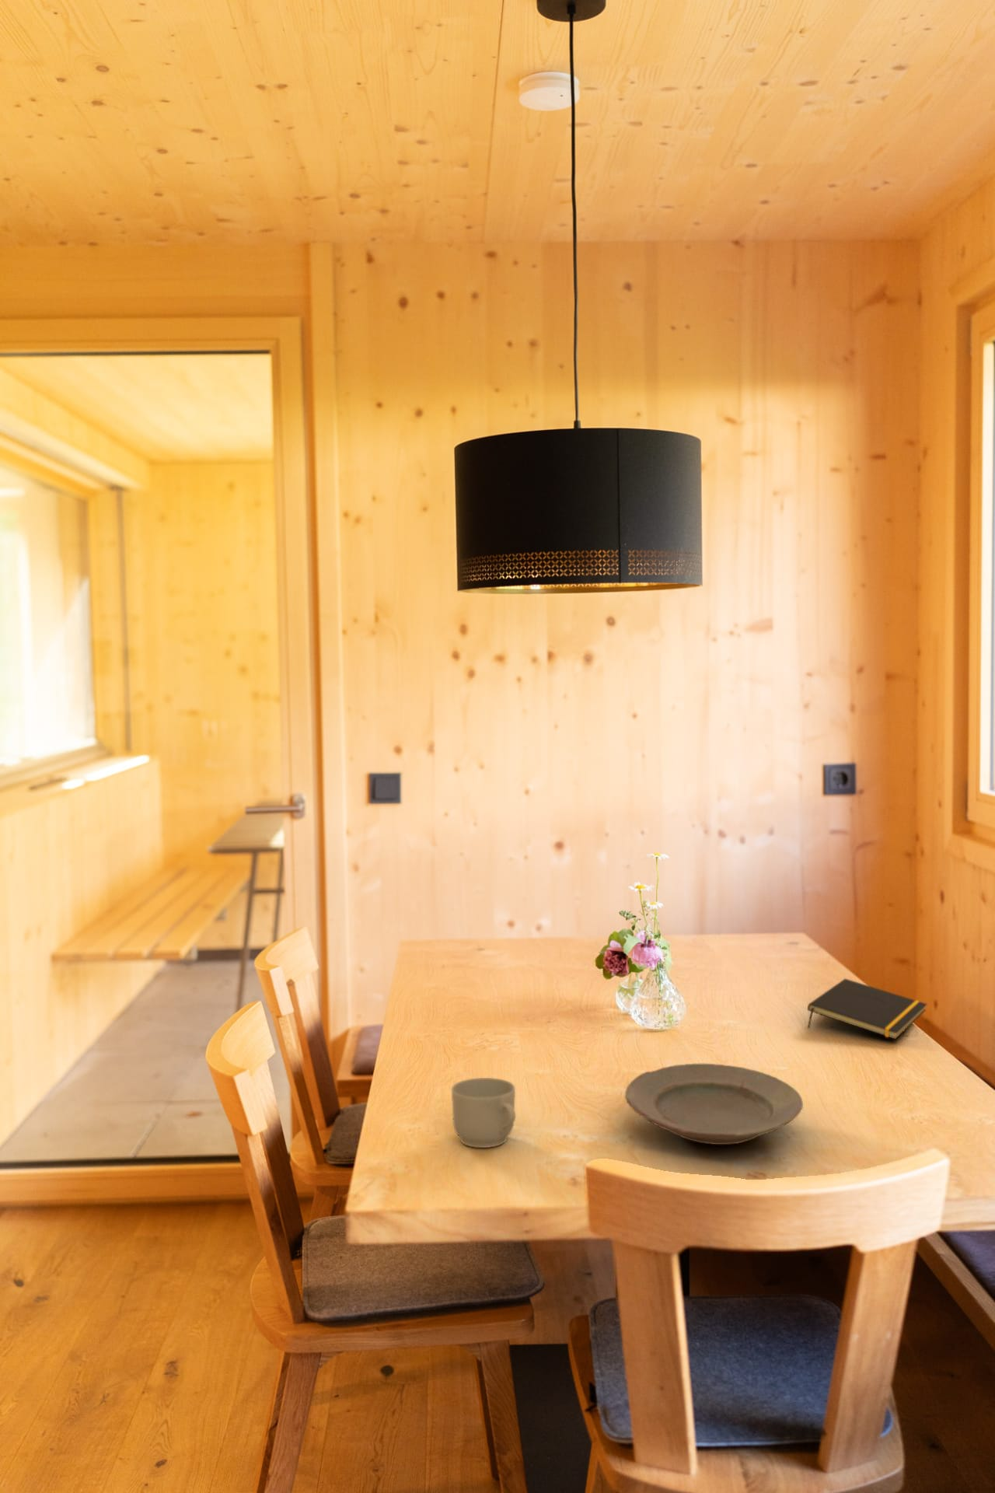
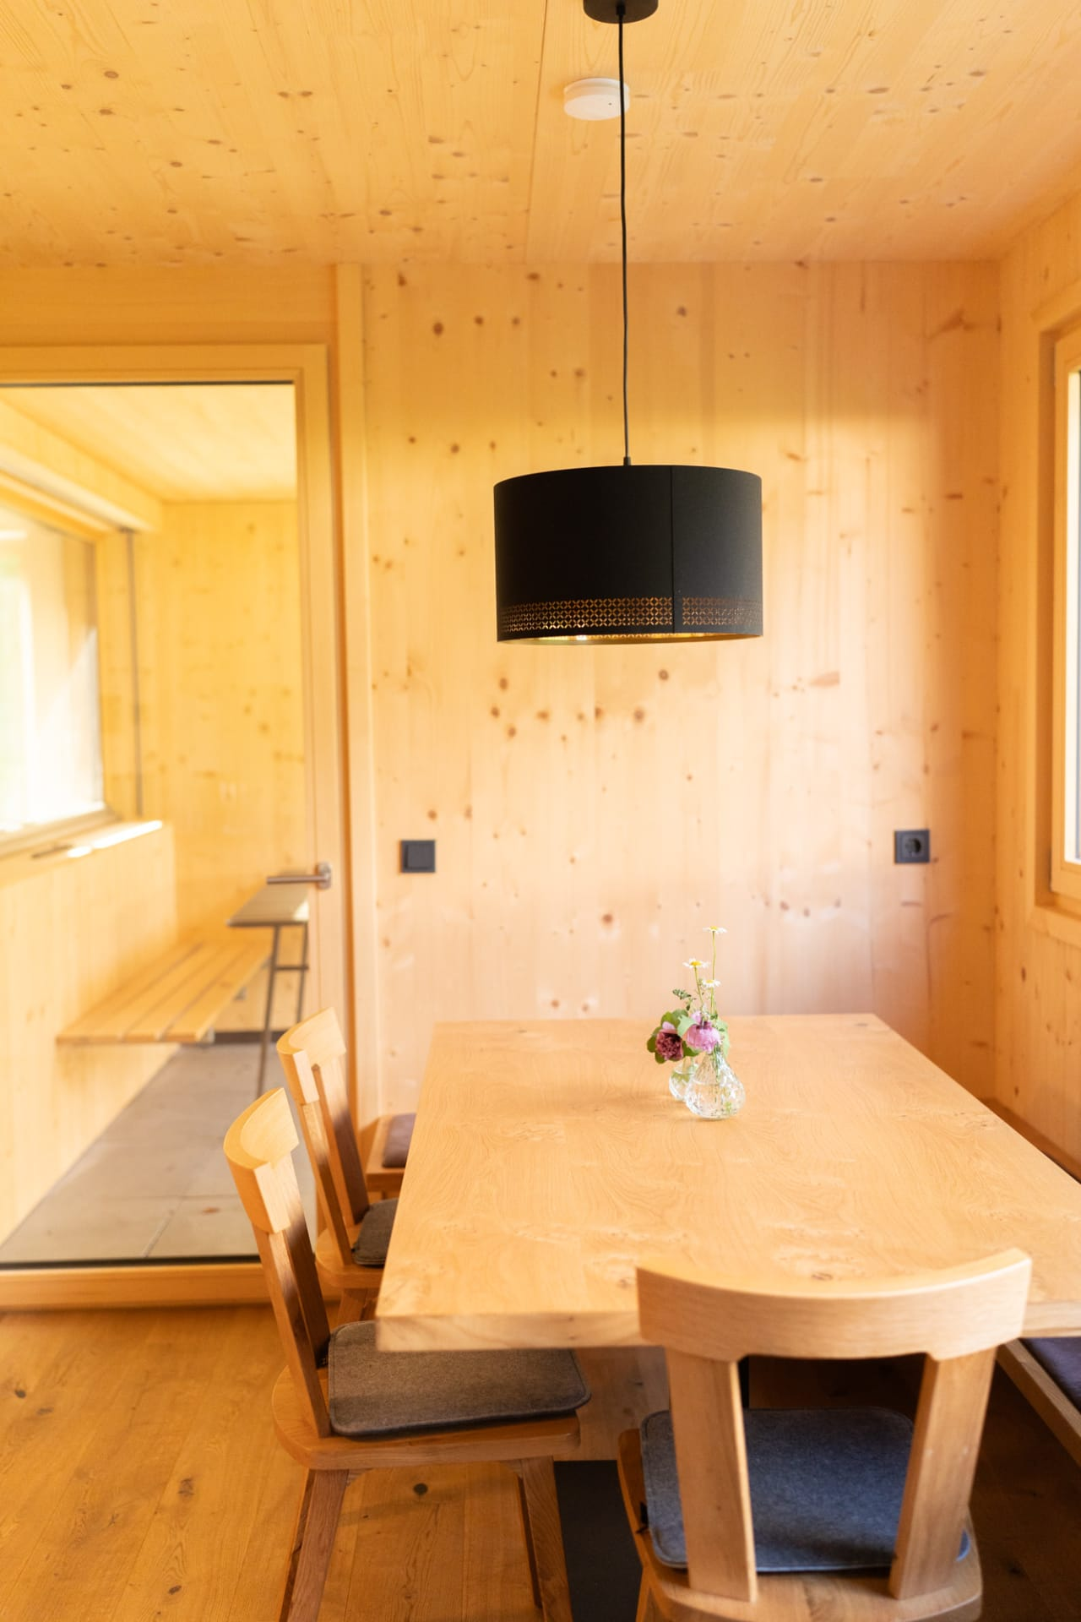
- notepad (868, 1006)
- mug (489, 1115)
- plate (713, 1111)
